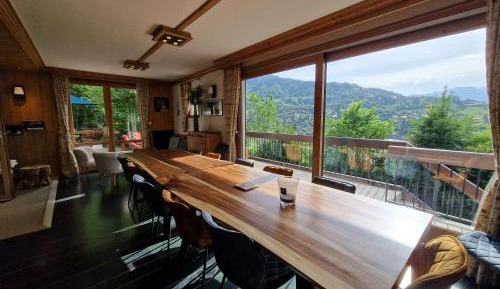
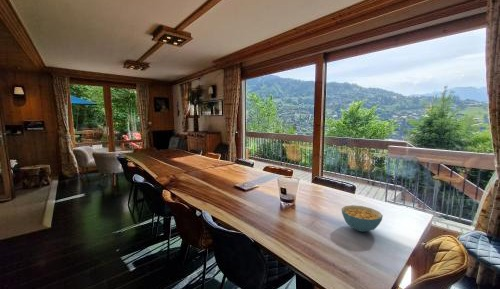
+ cereal bowl (360, 220)
